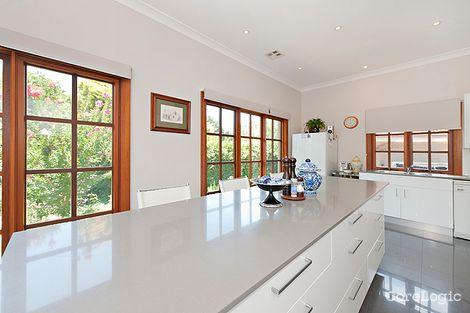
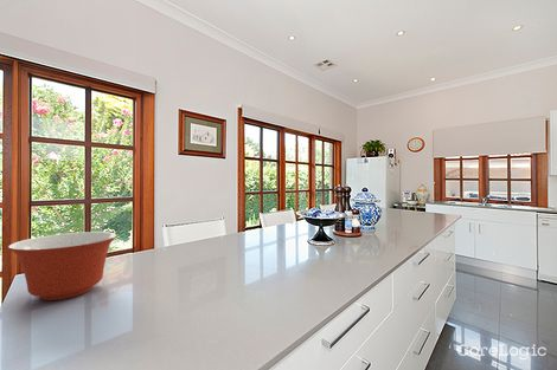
+ mixing bowl (68, 265)
